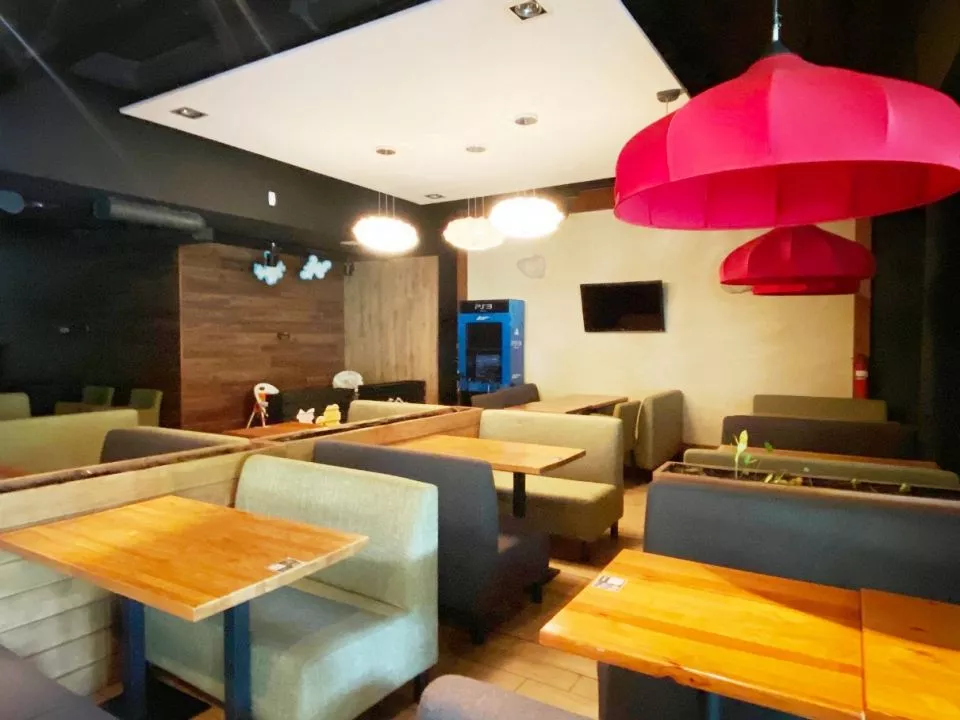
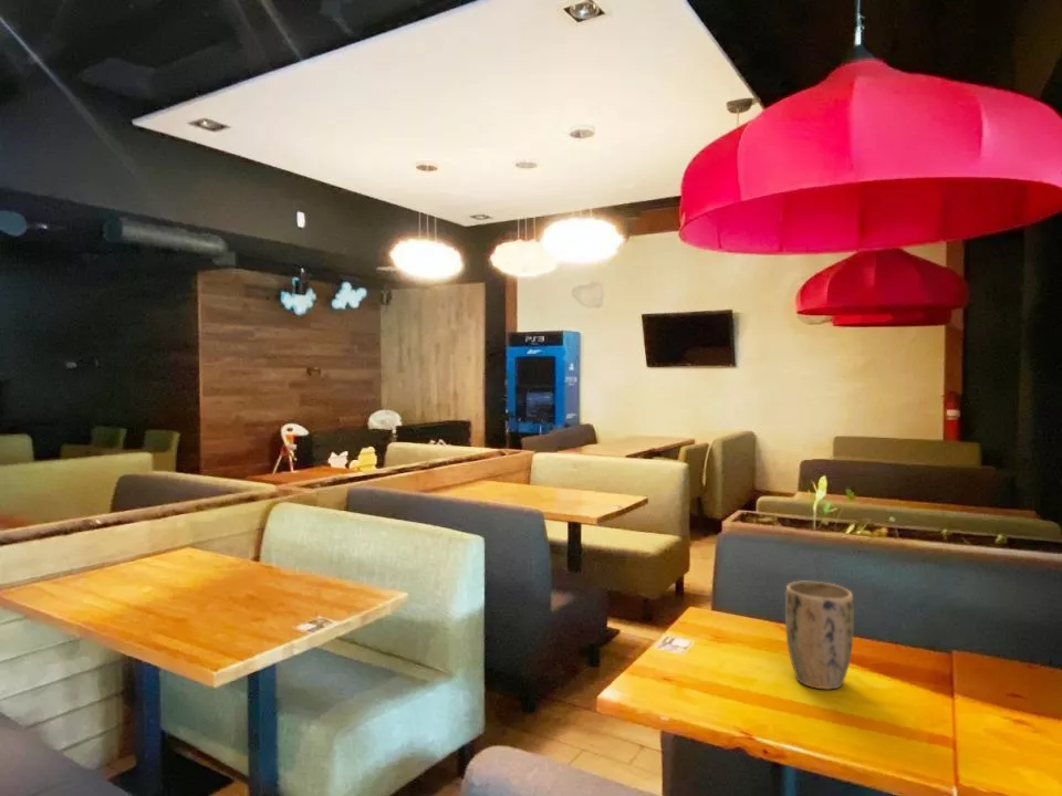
+ plant pot (818, 635)
